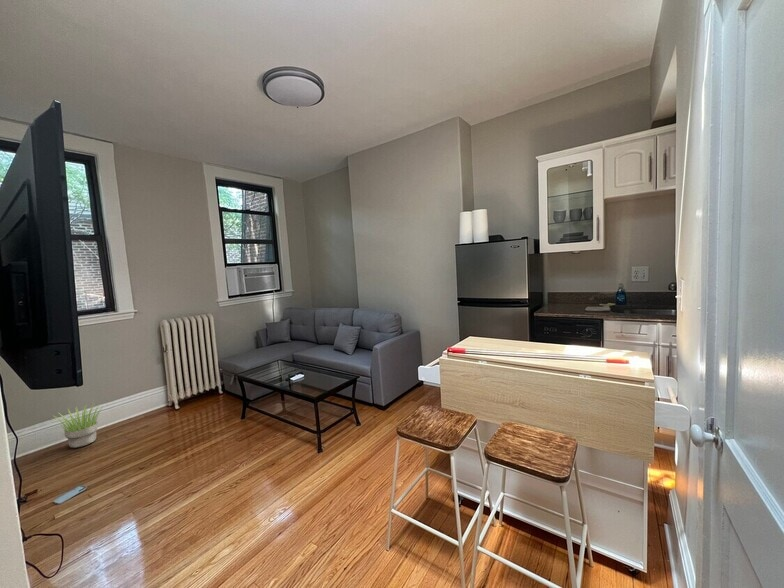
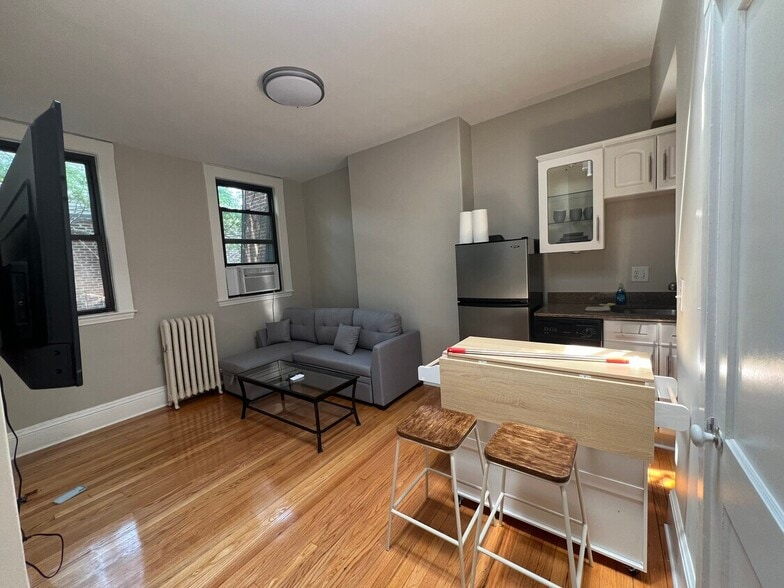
- potted plant (81, 427)
